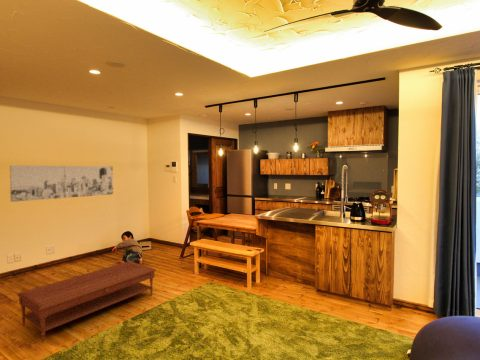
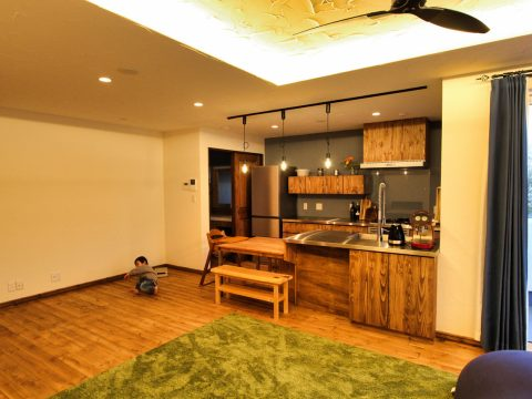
- coffee table (94, 294)
- wall art (68, 181)
